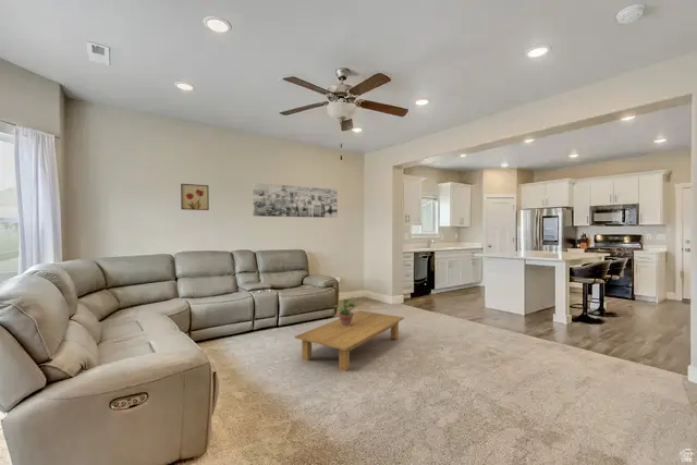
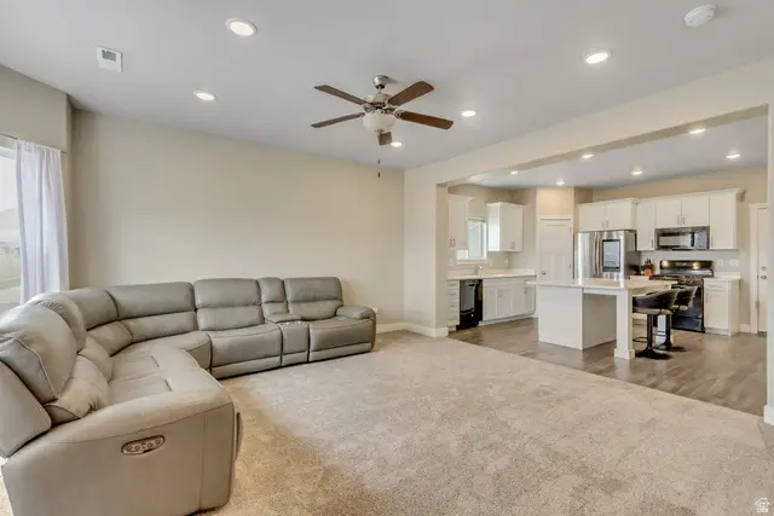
- wall art (195, 197)
- wall art (297, 201)
- coffee table (354, 336)
- potted plant (345, 310)
